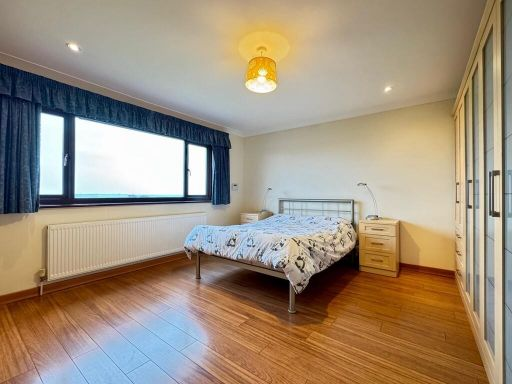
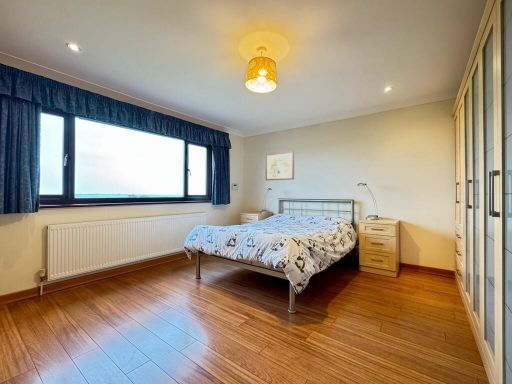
+ wall art (279, 166)
